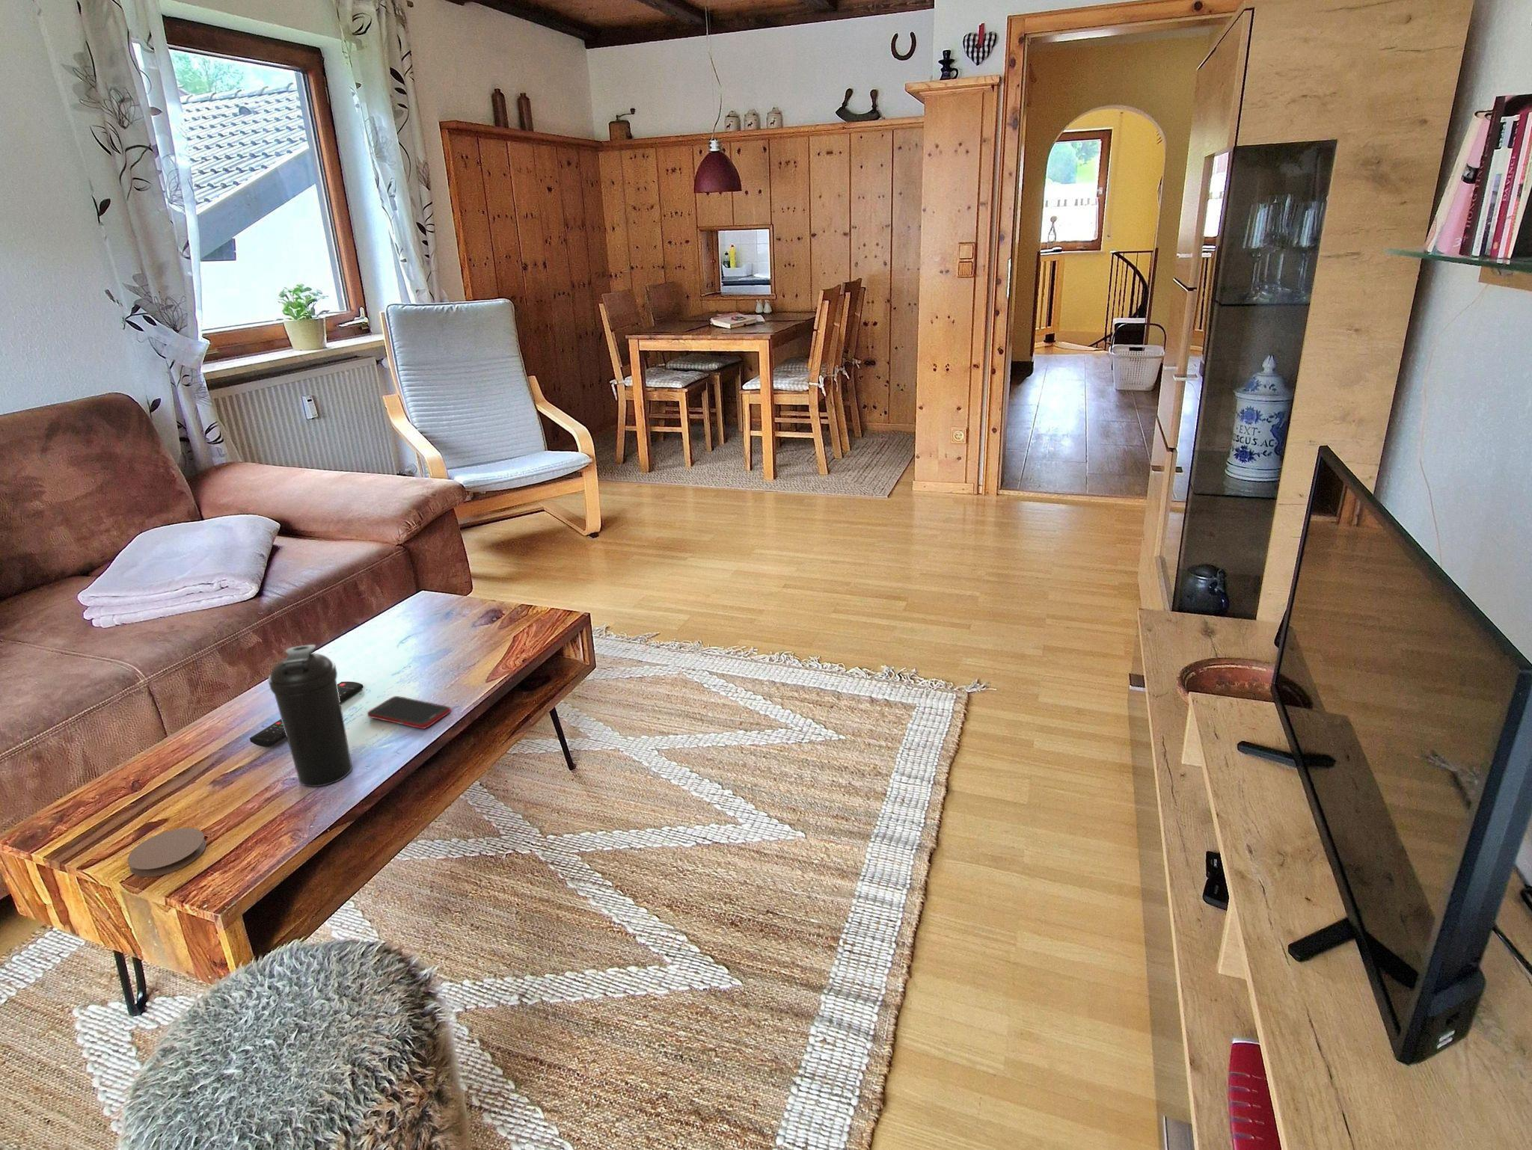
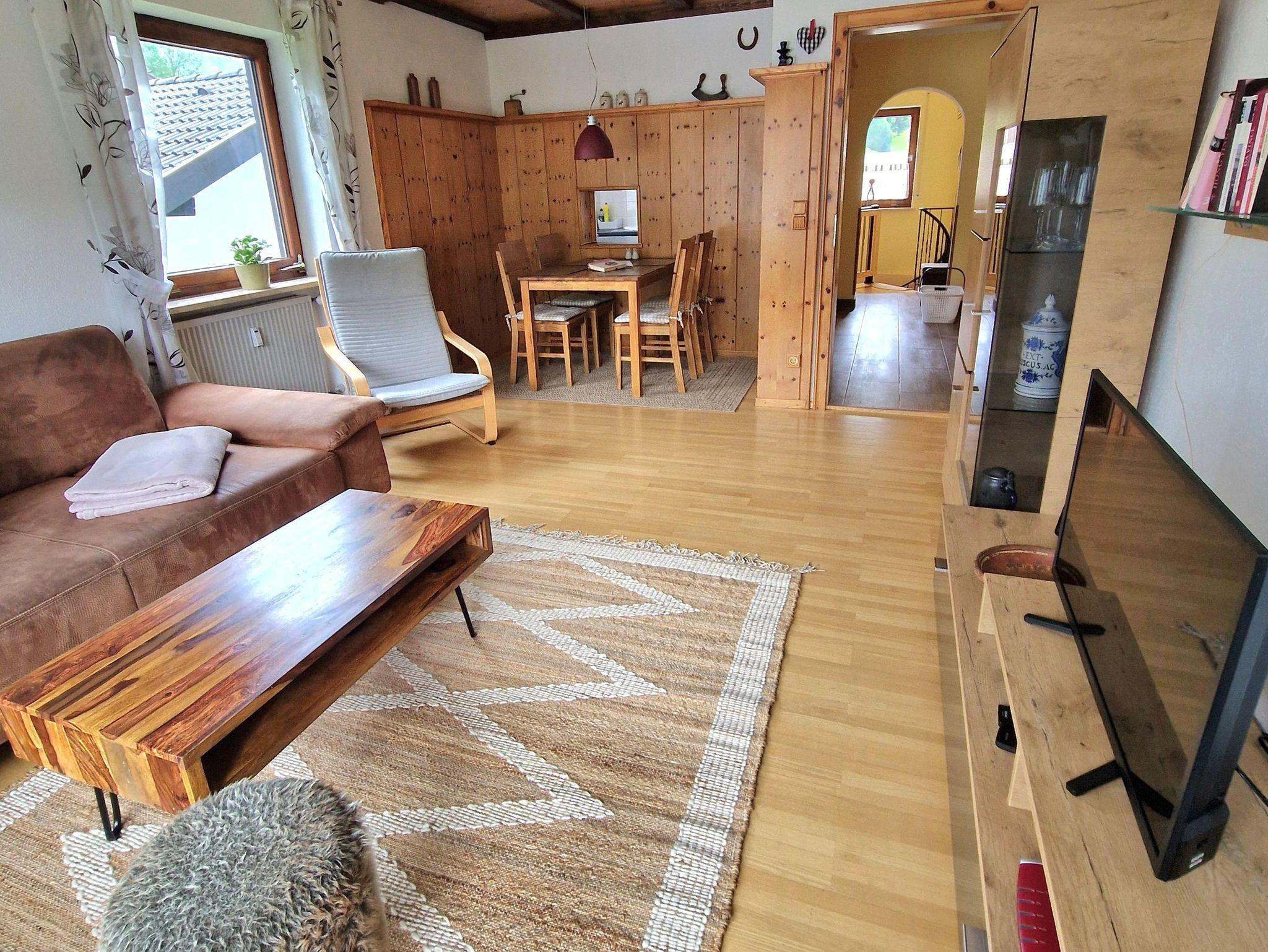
- cell phone (408, 712)
- remote control (282, 722)
- water bottle (312, 715)
- coaster (168, 850)
